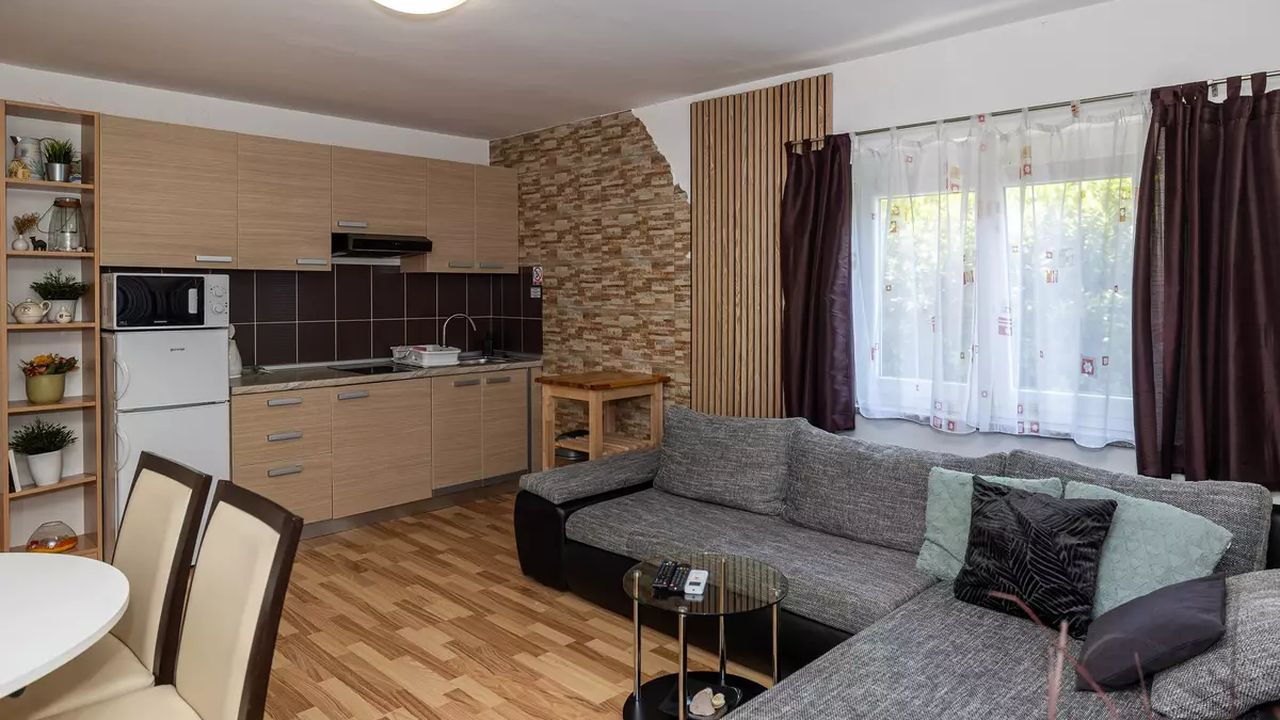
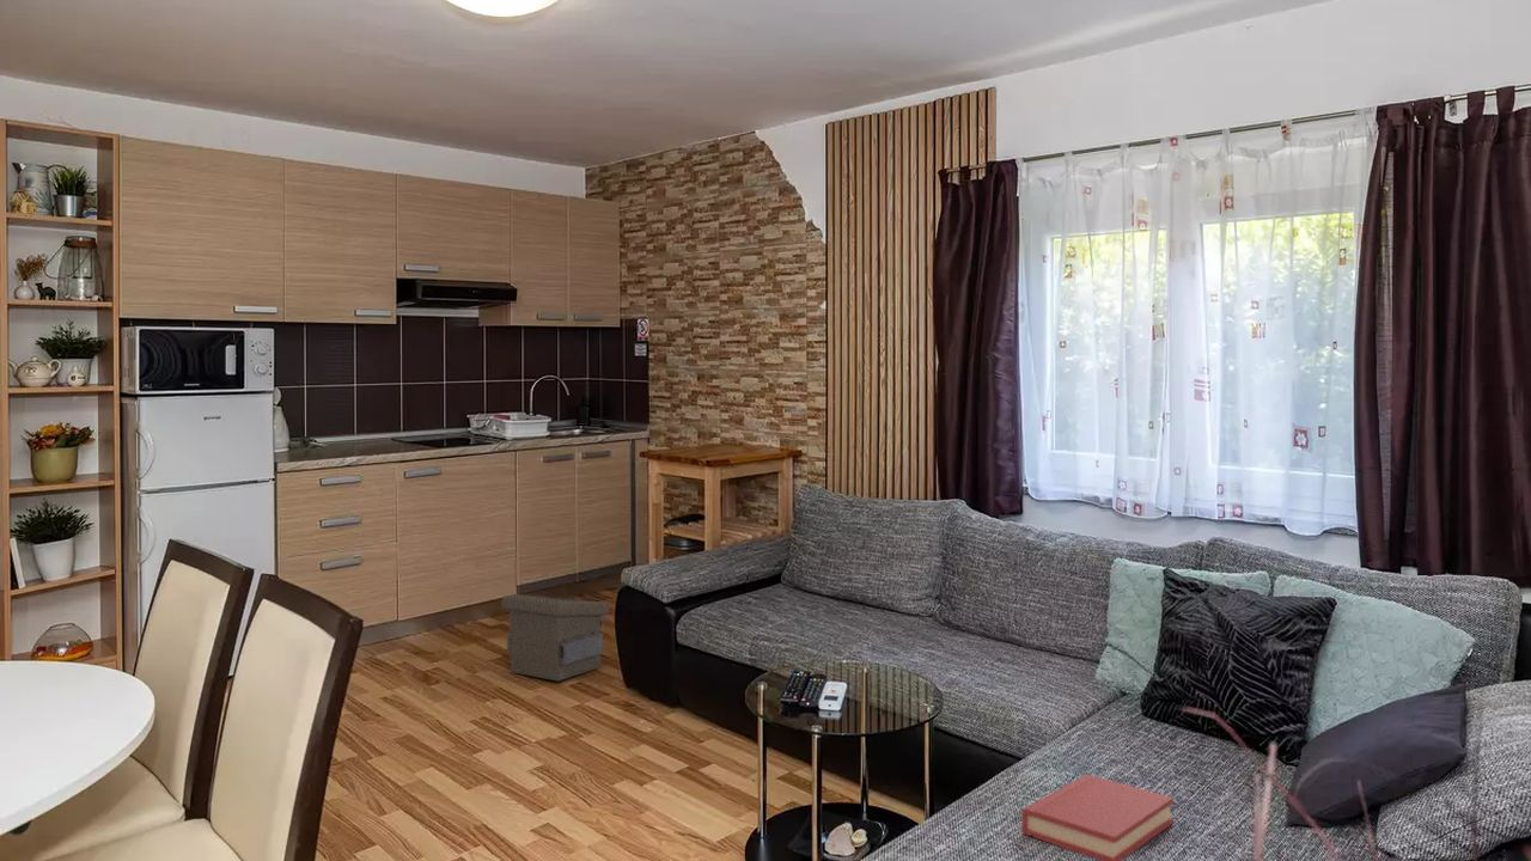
+ storage basket (556, 630)
+ hardback book (1098, 814)
